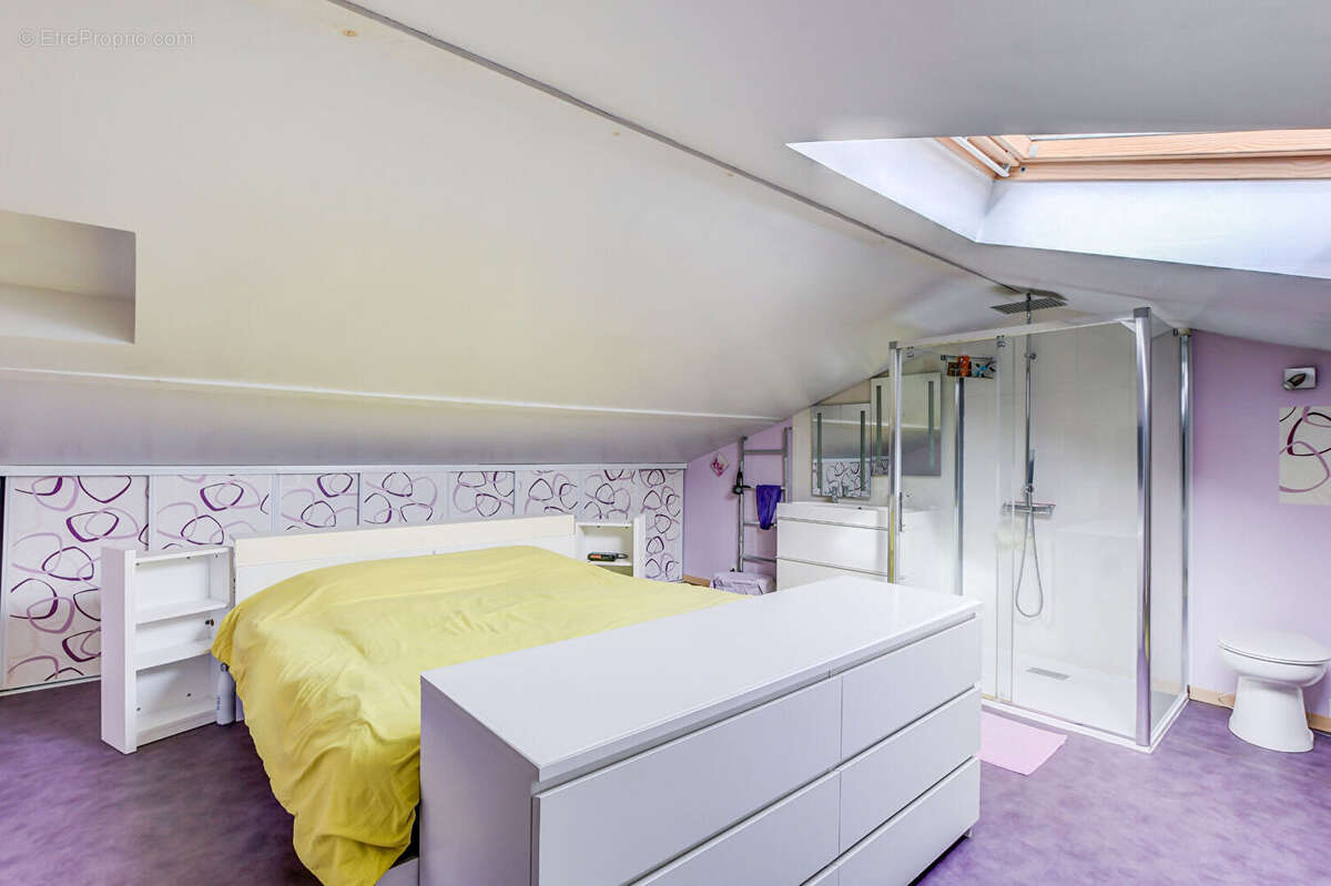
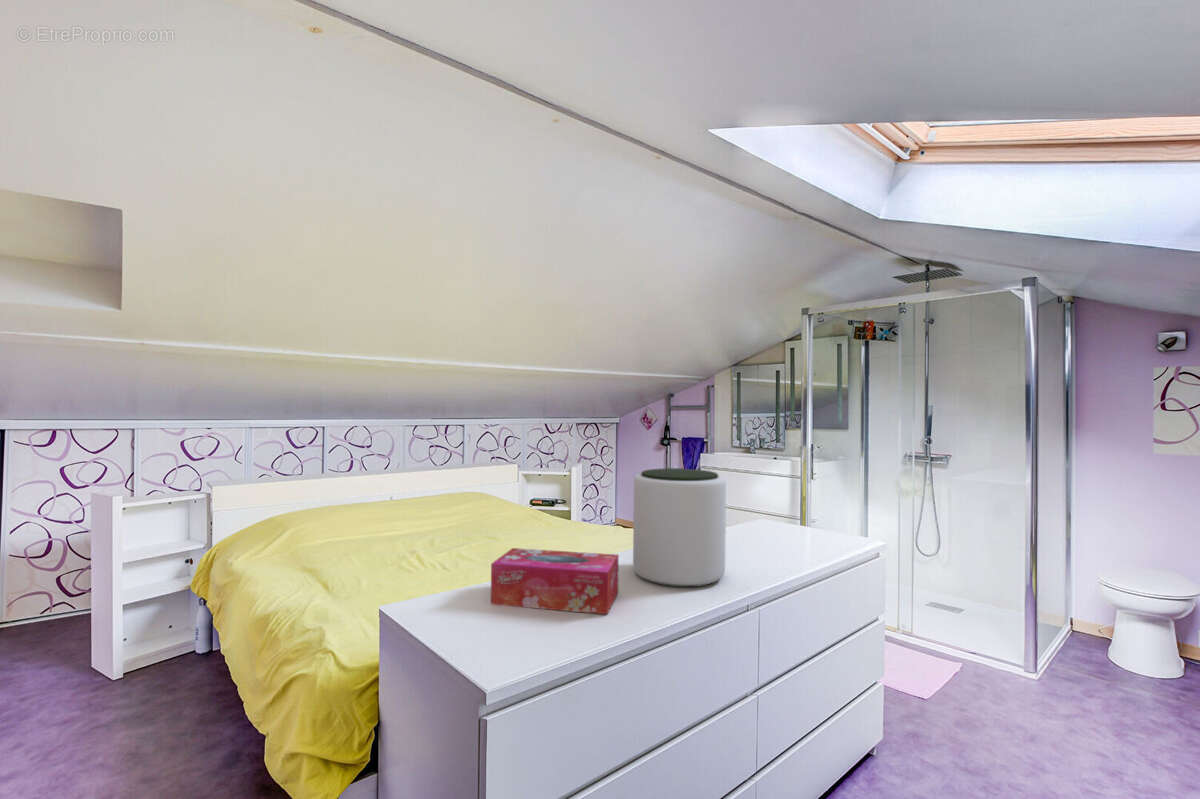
+ plant pot (678, 523)
+ tissue box (556, 578)
